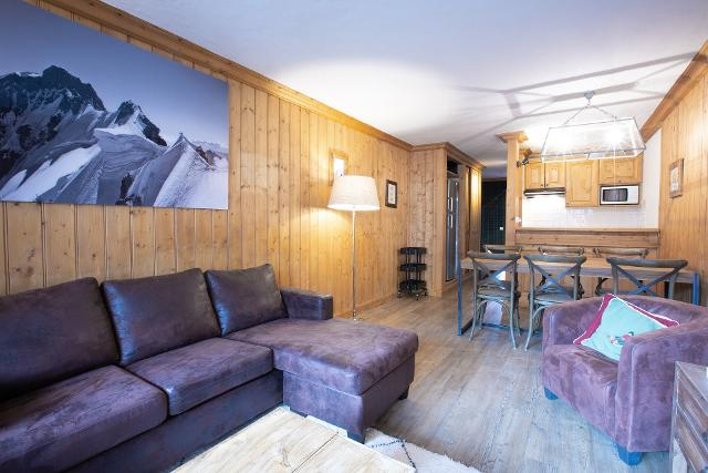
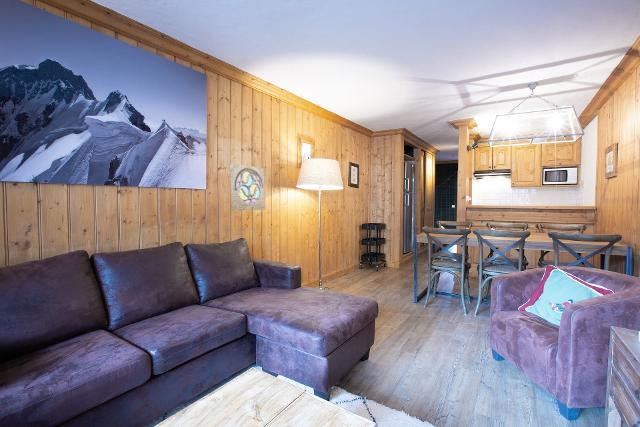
+ wall ornament (247, 187)
